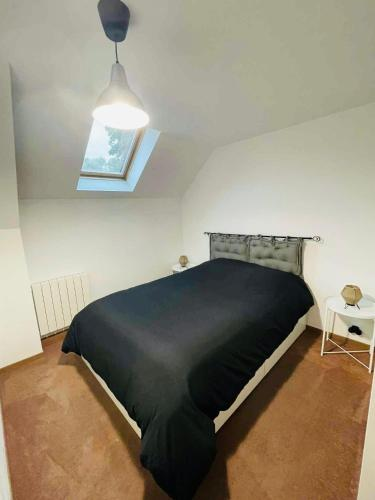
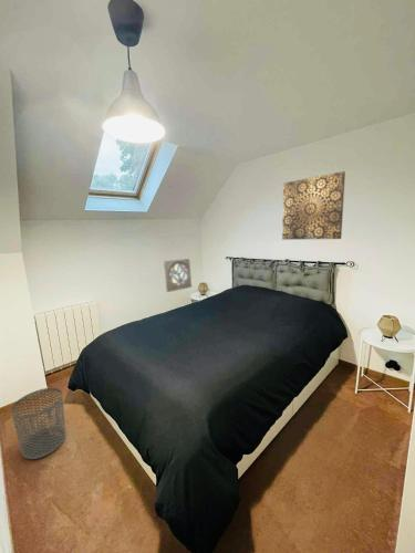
+ waste bin (41, 422)
+ wall ornament (178, 274)
+ wall art (310, 209)
